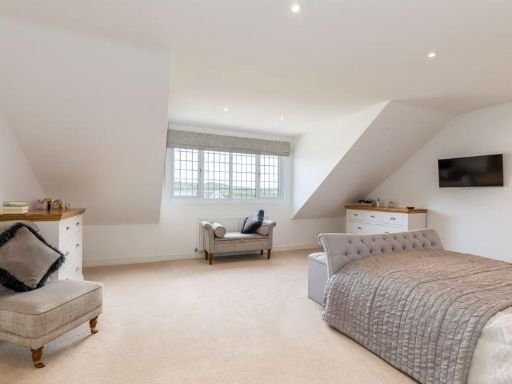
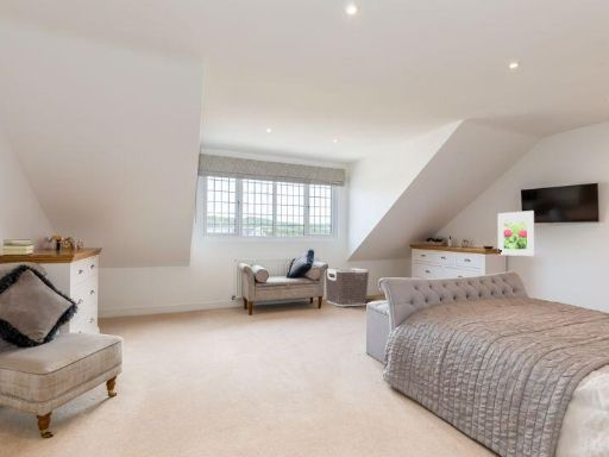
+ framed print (515, 233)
+ clothes hamper (346, 286)
